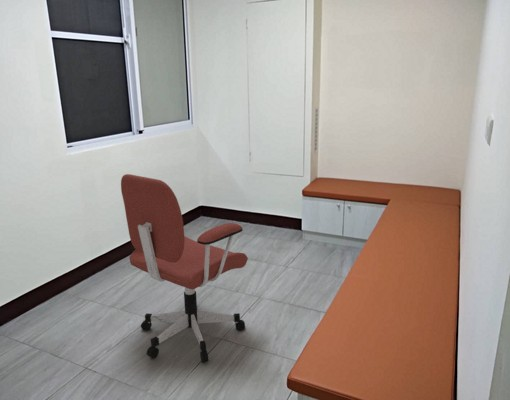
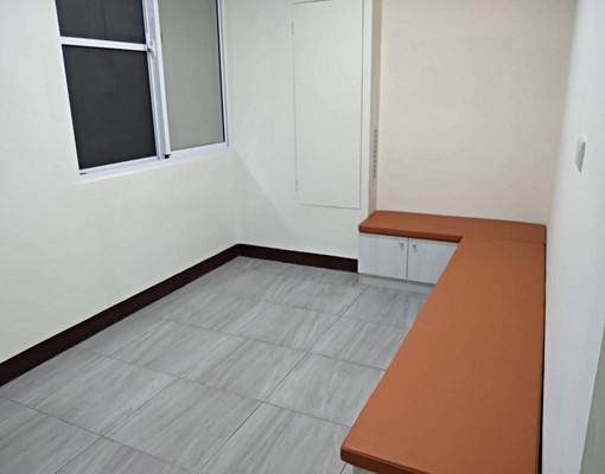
- office chair (182, 257)
